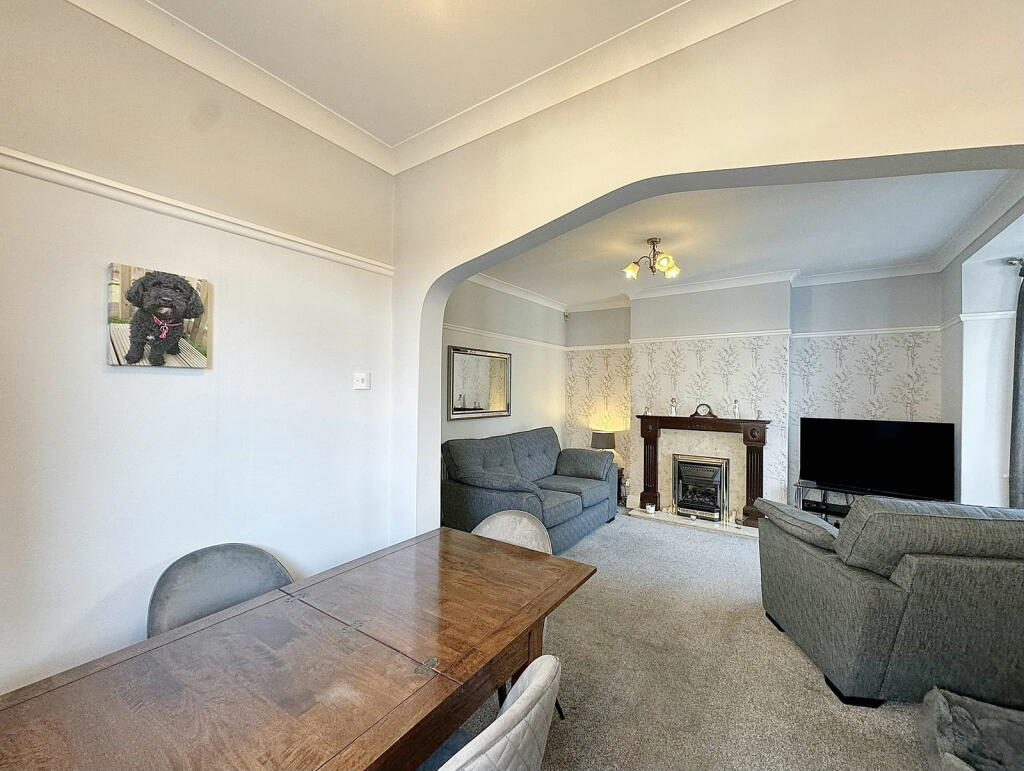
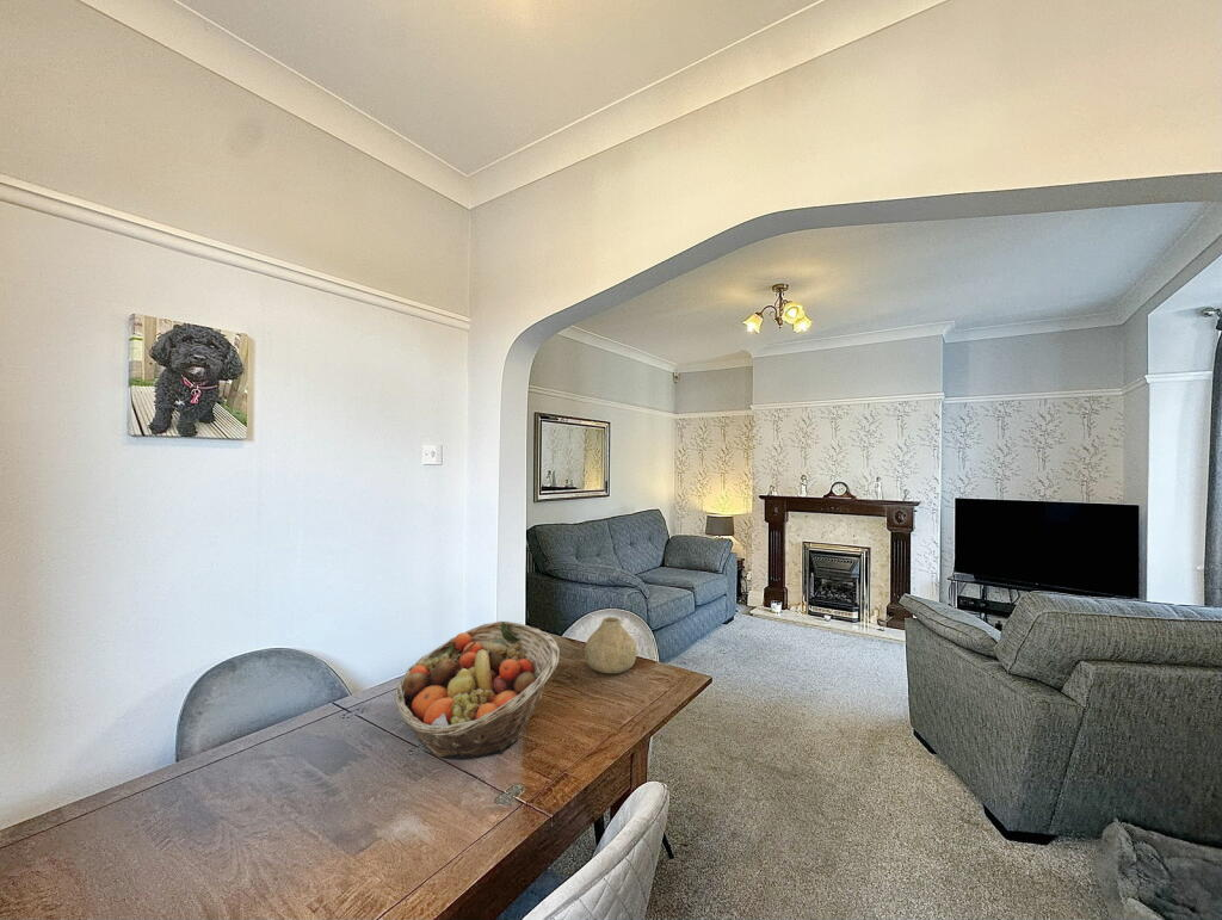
+ vase (610, 643)
+ fruit basket (479, 683)
